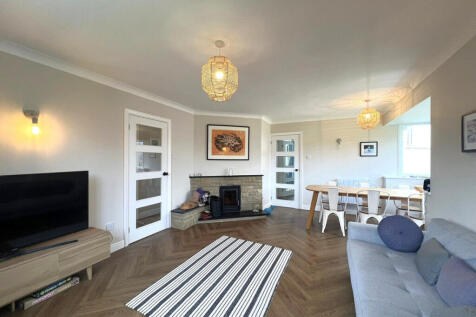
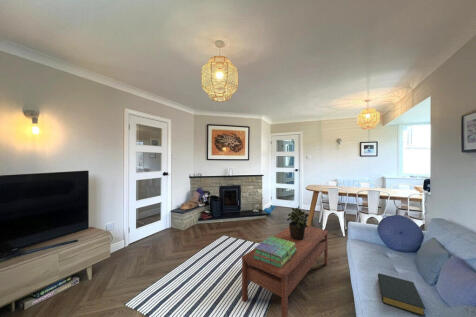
+ potted plant (298, 221)
+ stack of books (275, 249)
+ hardback book (398, 291)
+ coffee table (291, 260)
